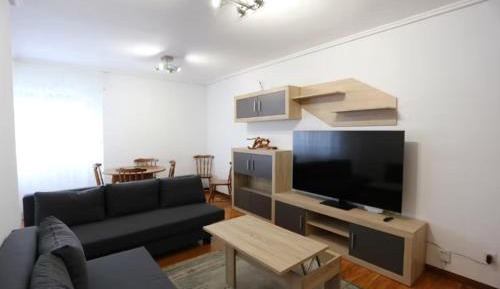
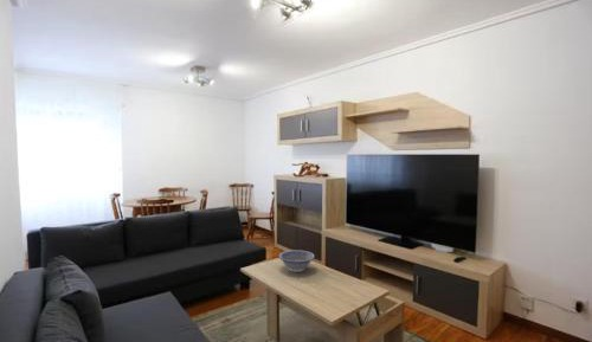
+ decorative bowl (296, 262)
